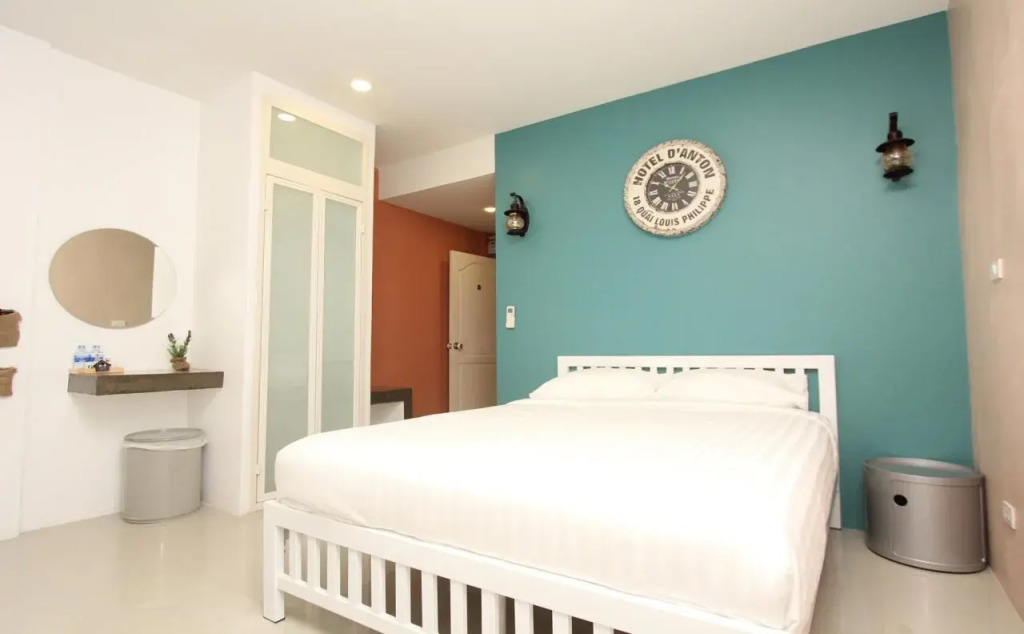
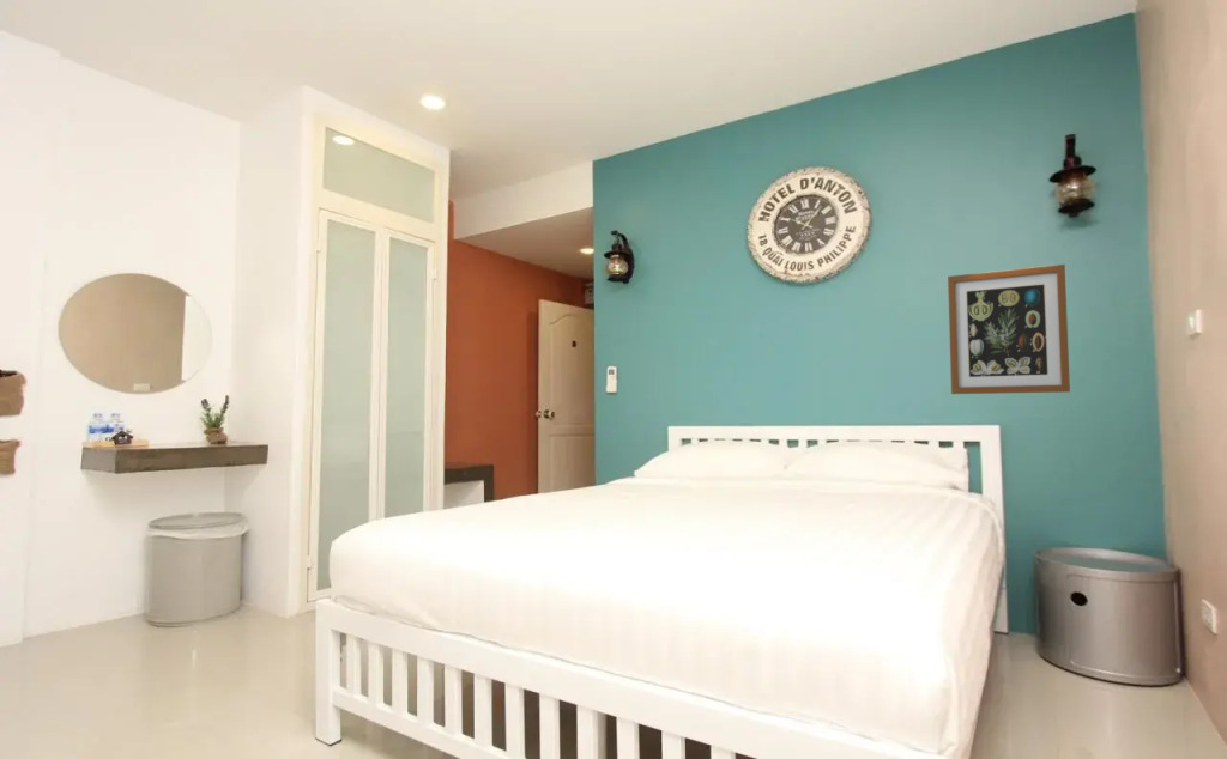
+ wall art (1005, 332)
